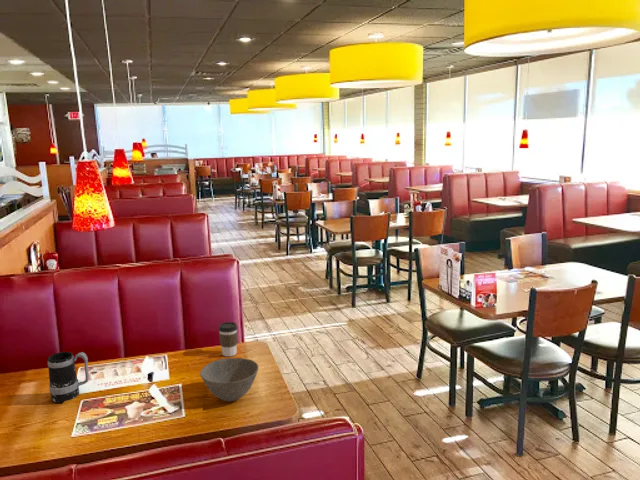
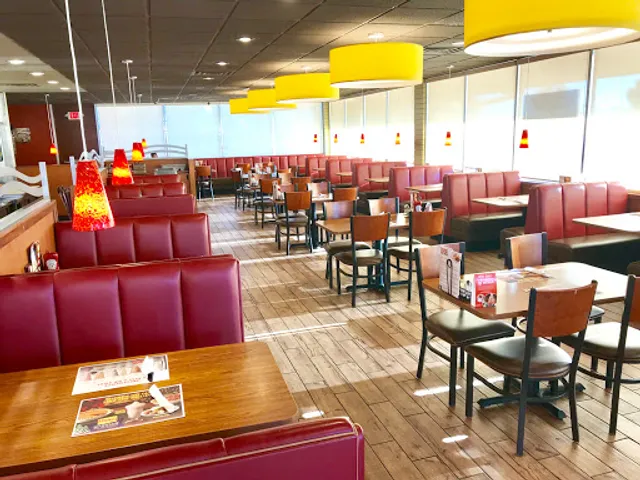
- coffee cup (228, 339)
- bowl (230, 383)
- mug (69, 375)
